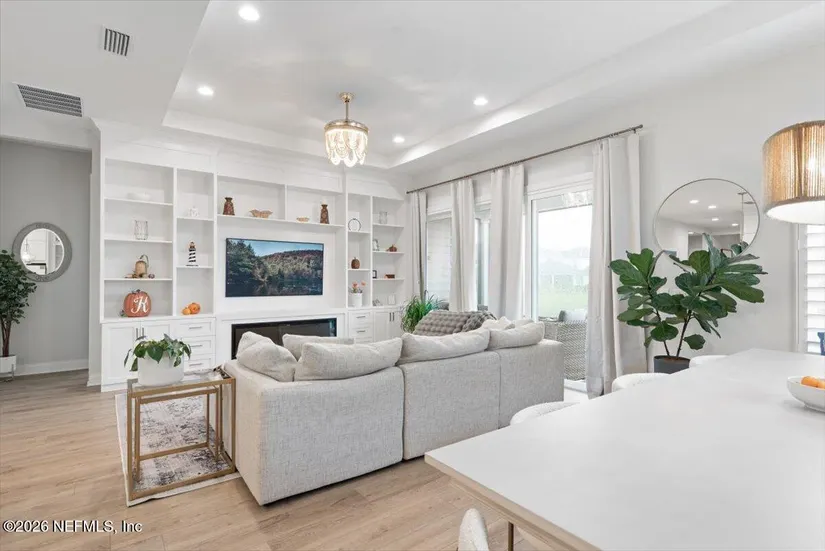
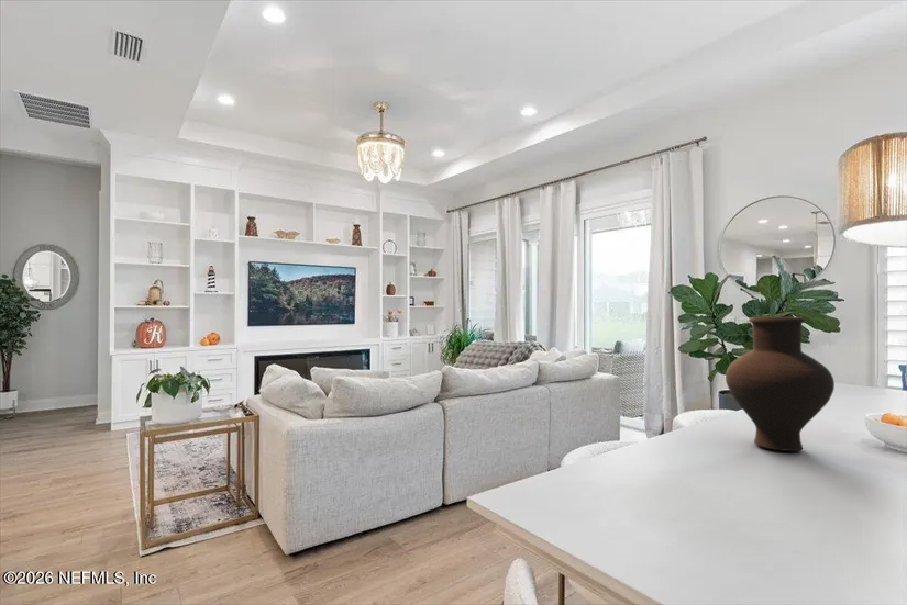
+ vase (776, 381)
